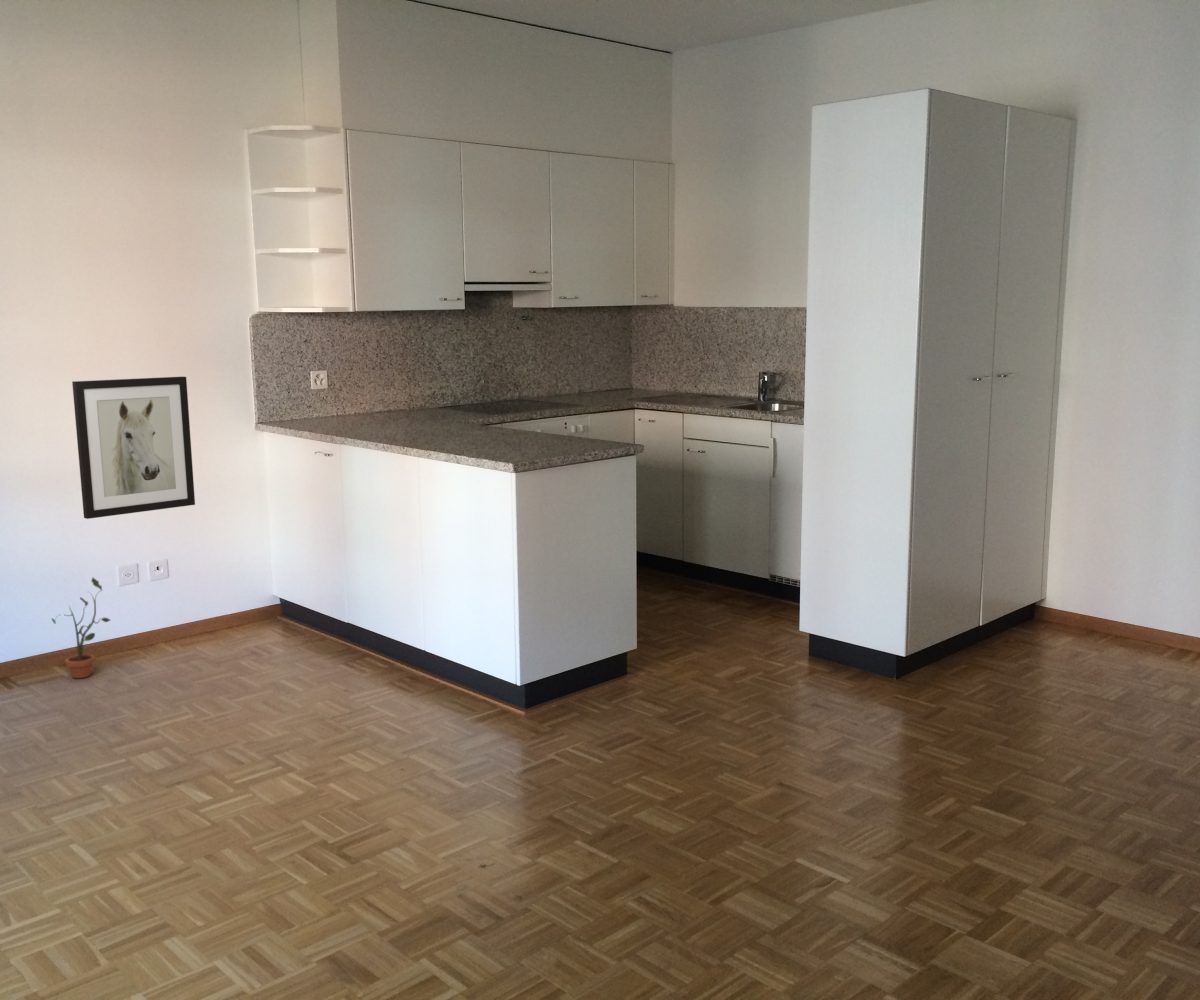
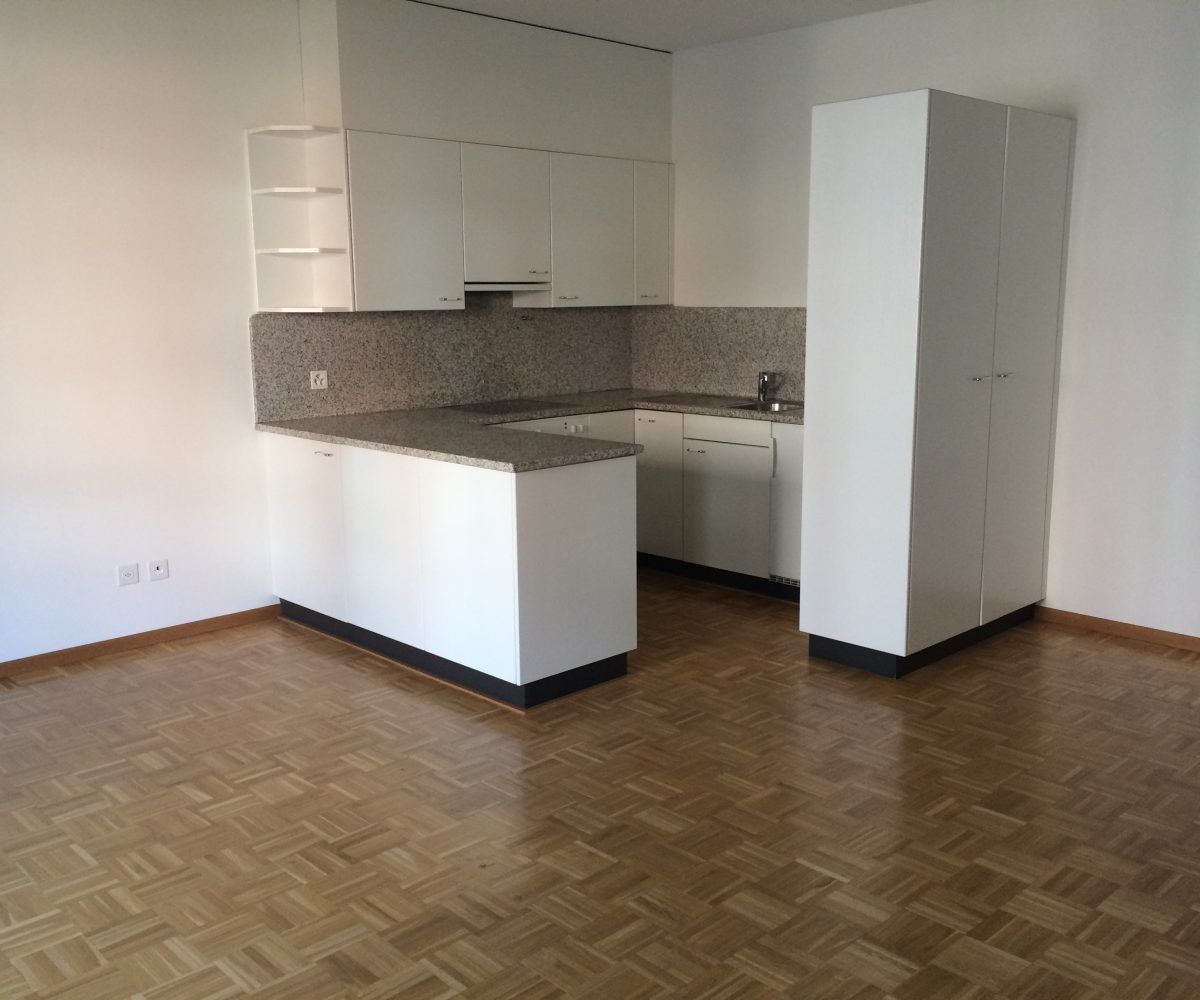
- wall art (136, 445)
- potted plant (81, 630)
